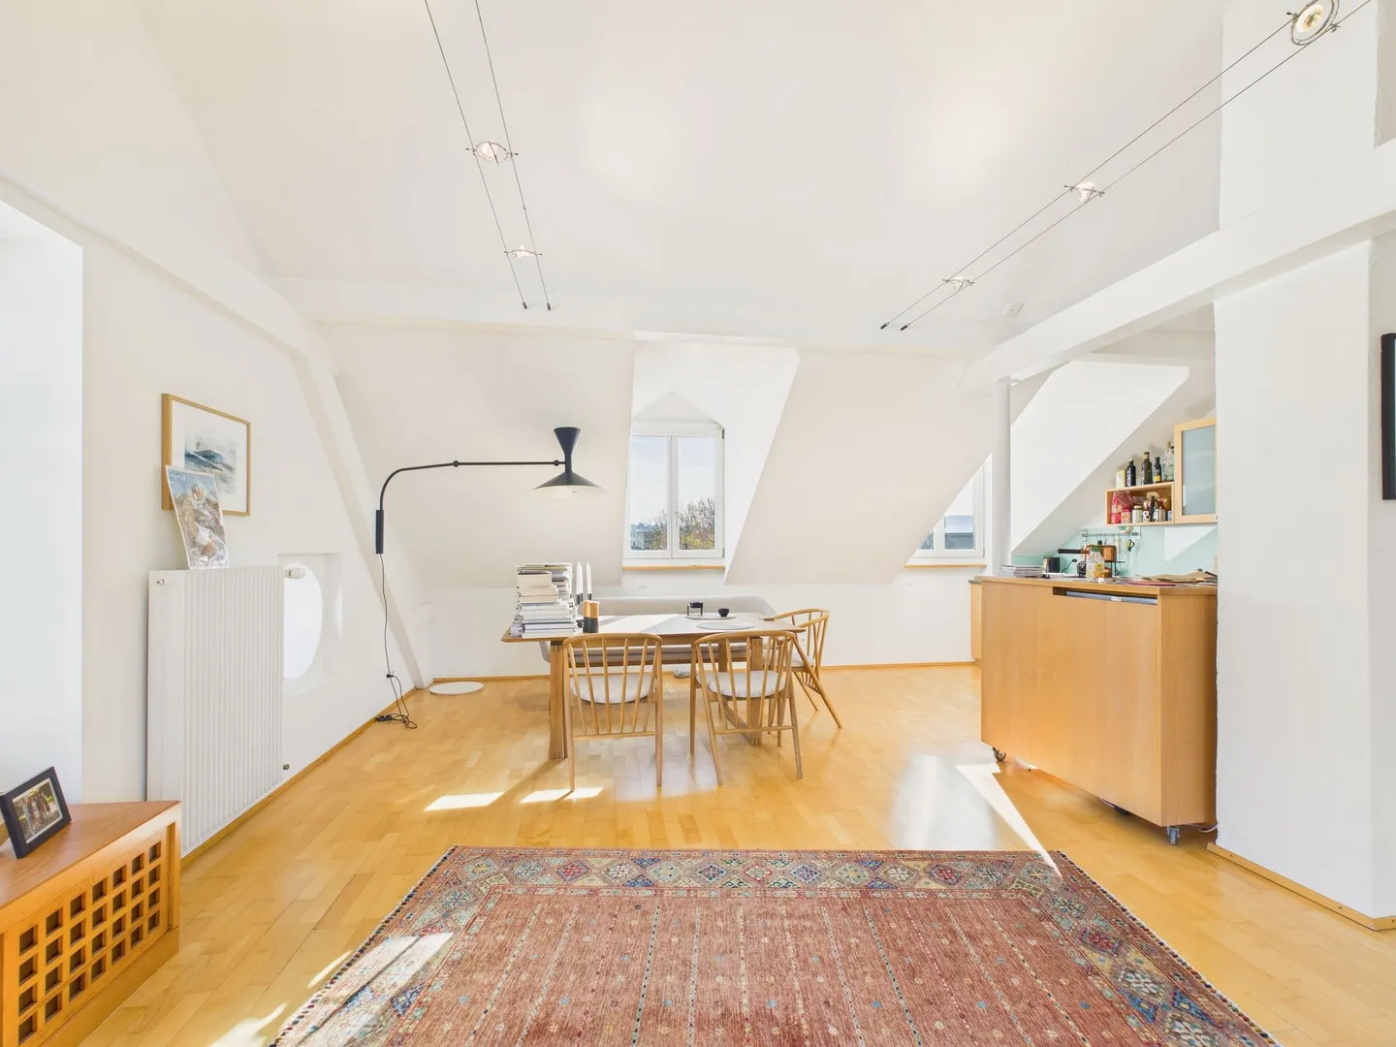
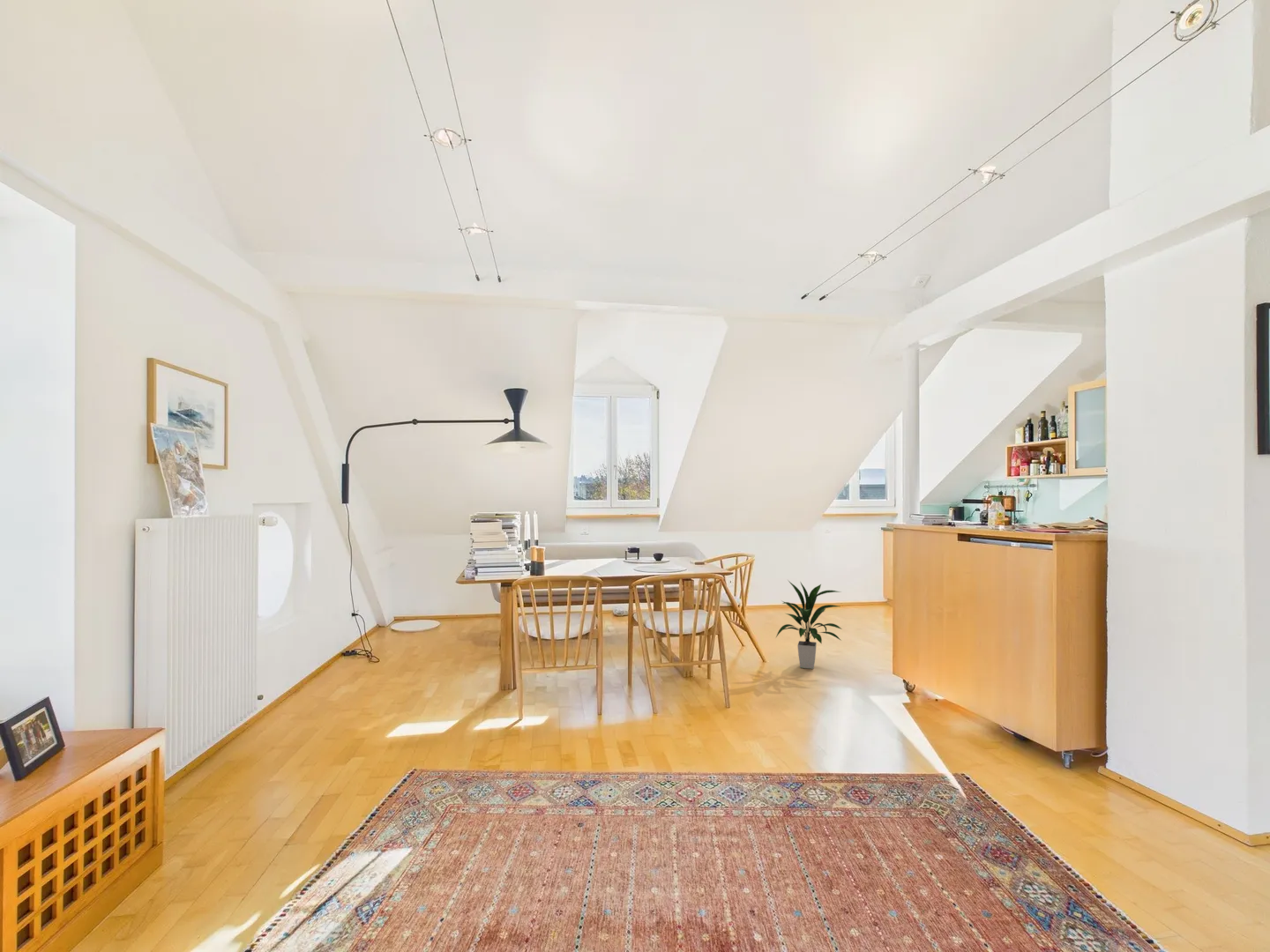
+ indoor plant (810, 622)
